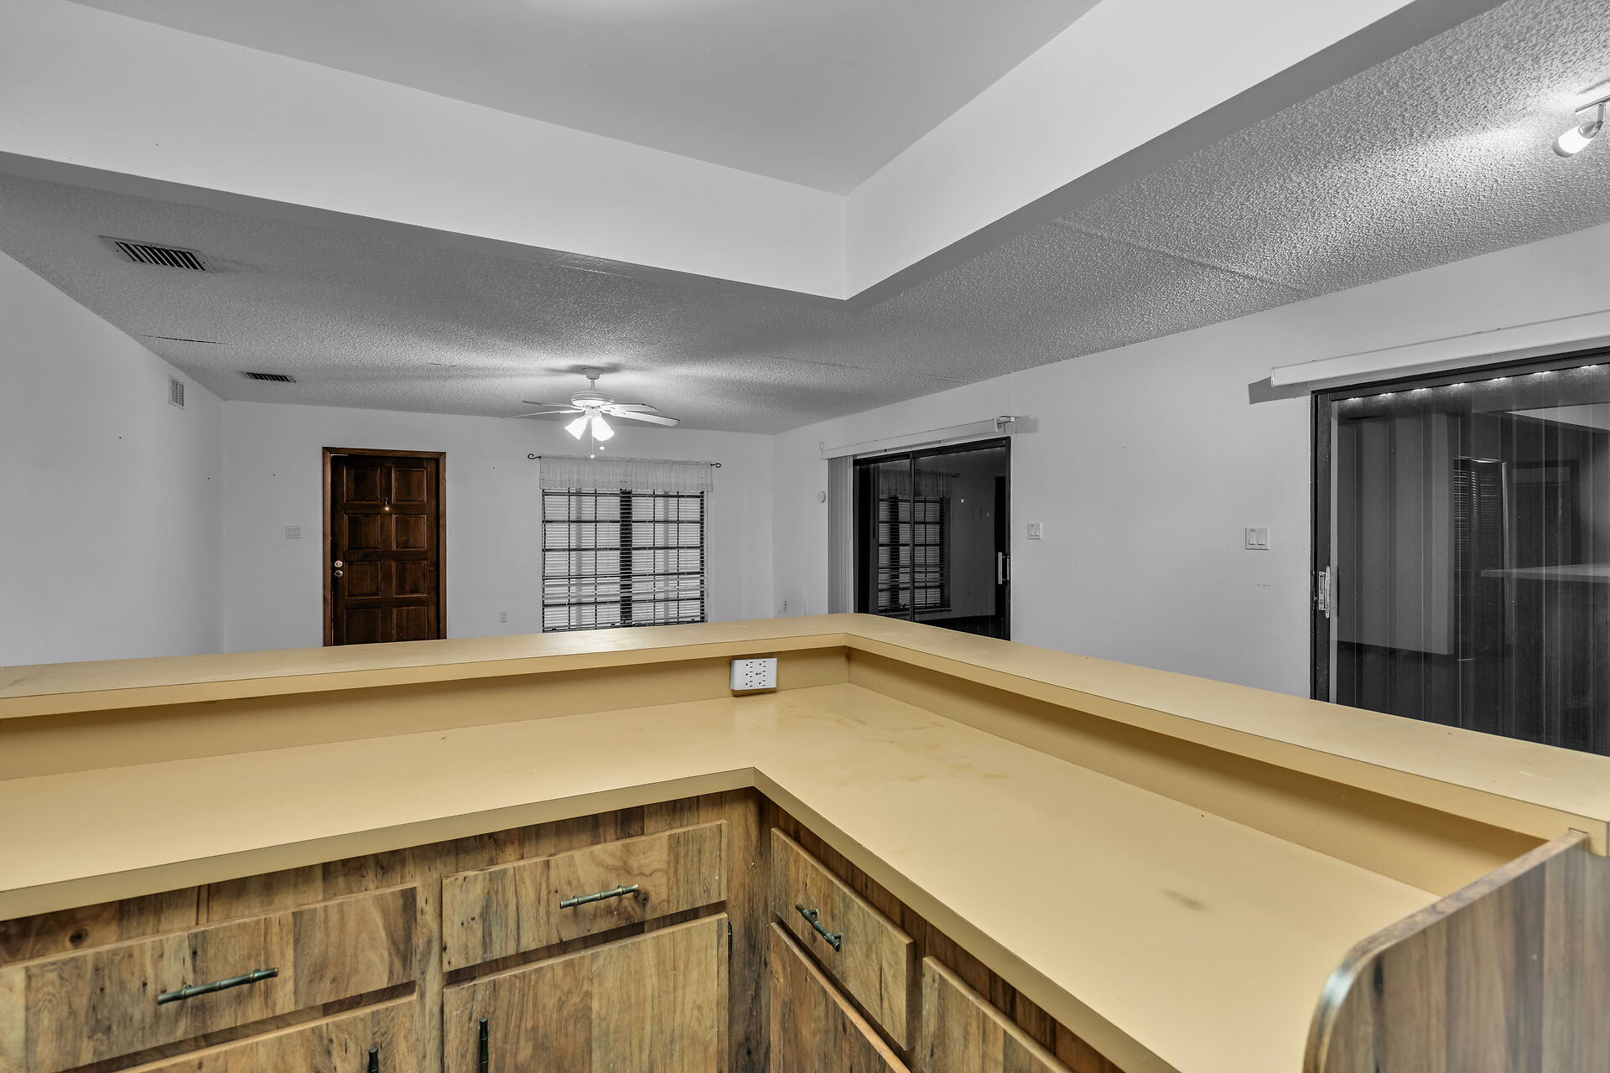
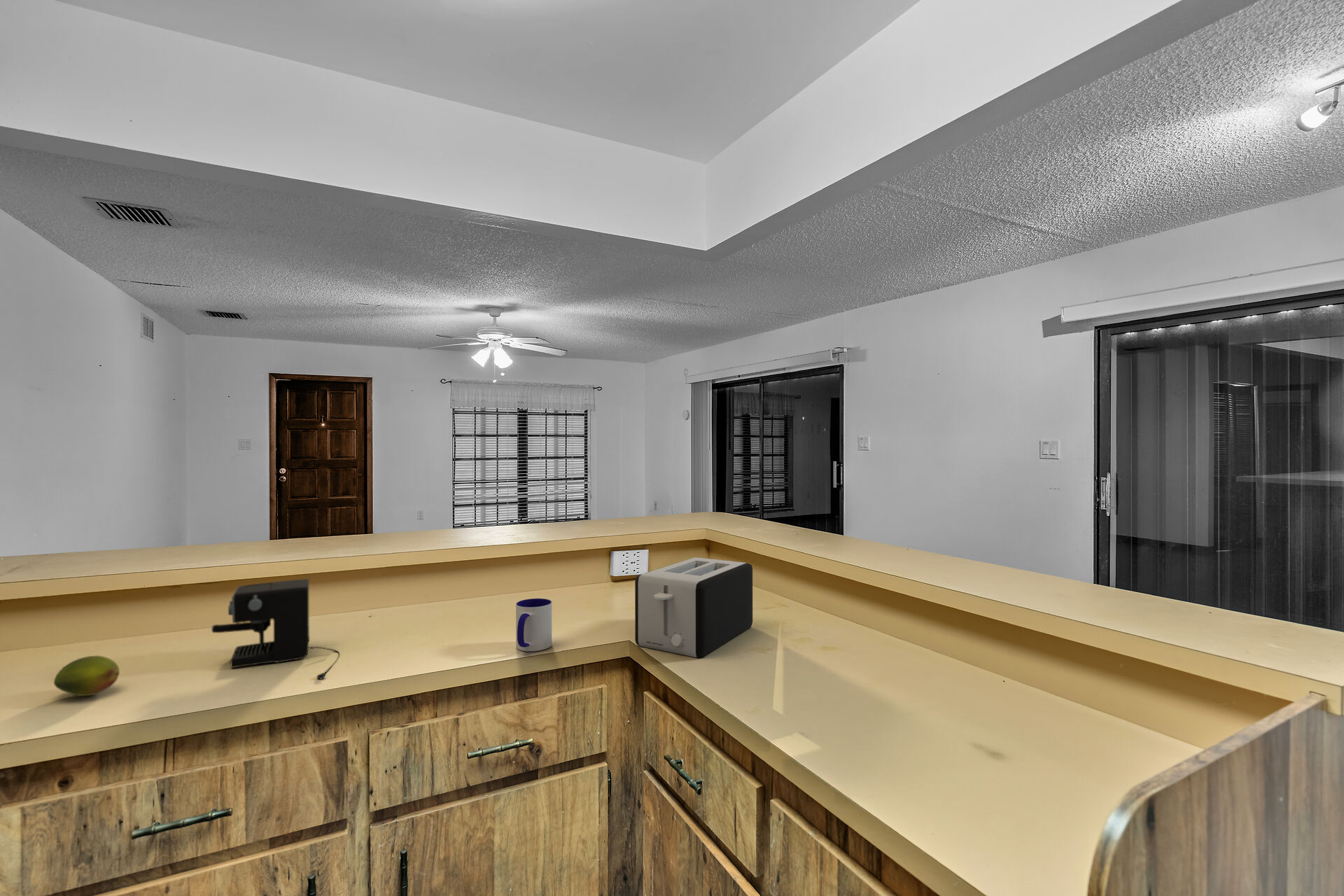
+ coffee maker (275, 629)
+ mug (531, 626)
+ toaster (696, 602)
+ fruit (88, 675)
